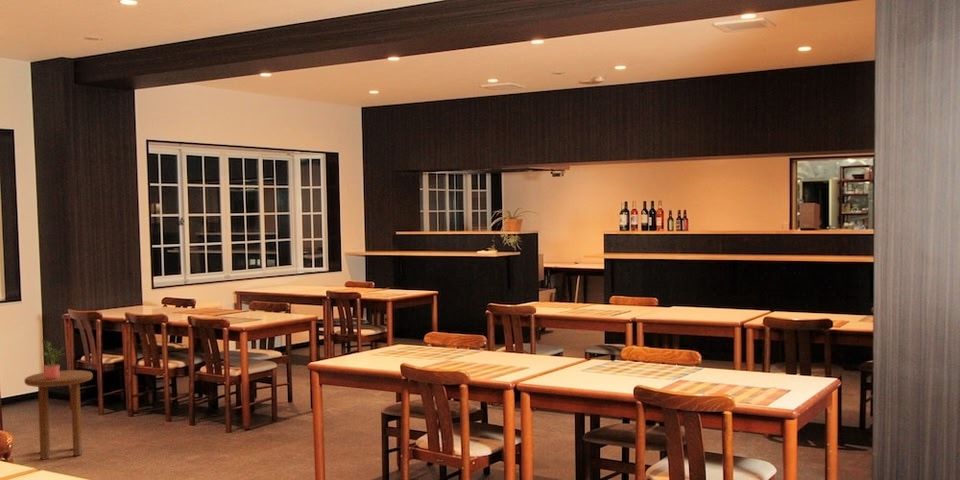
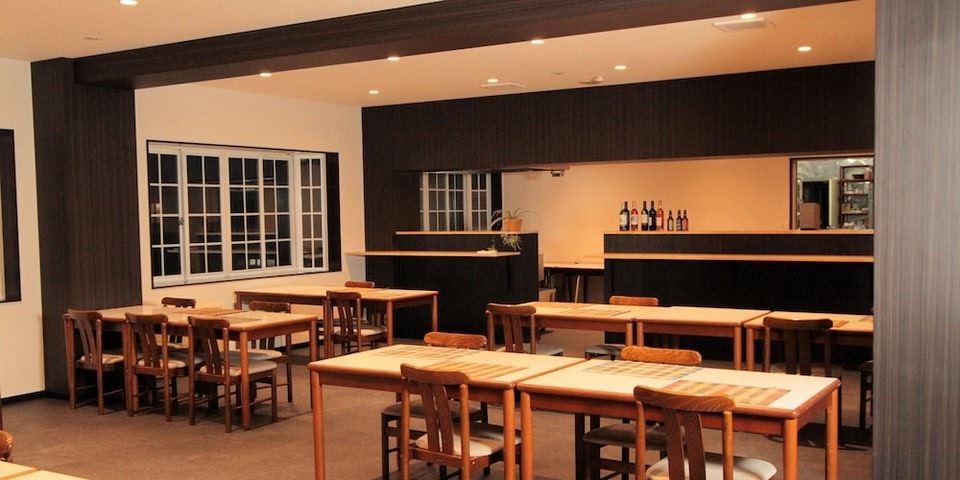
- side table (48, 414)
- potted plant (58, 357)
